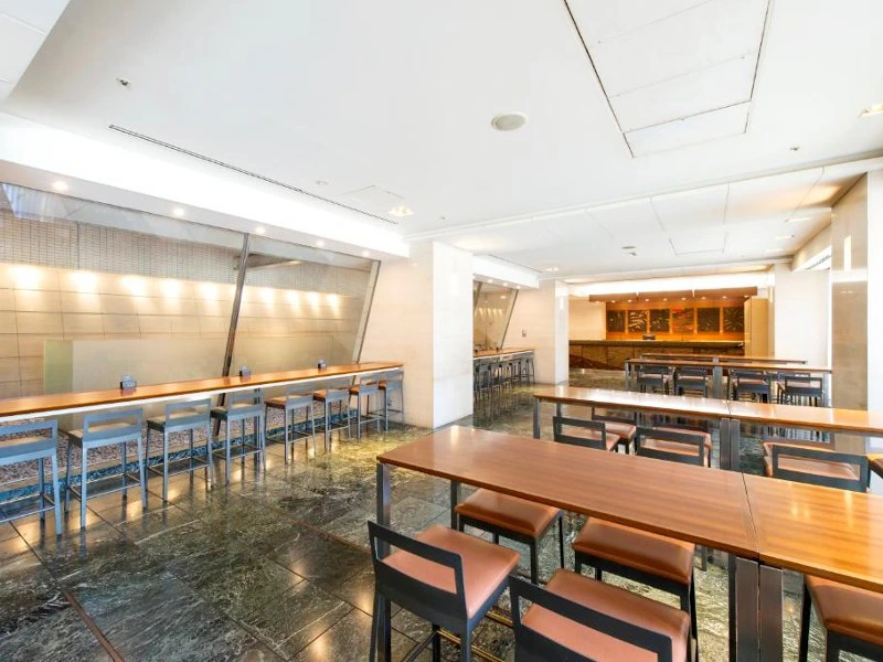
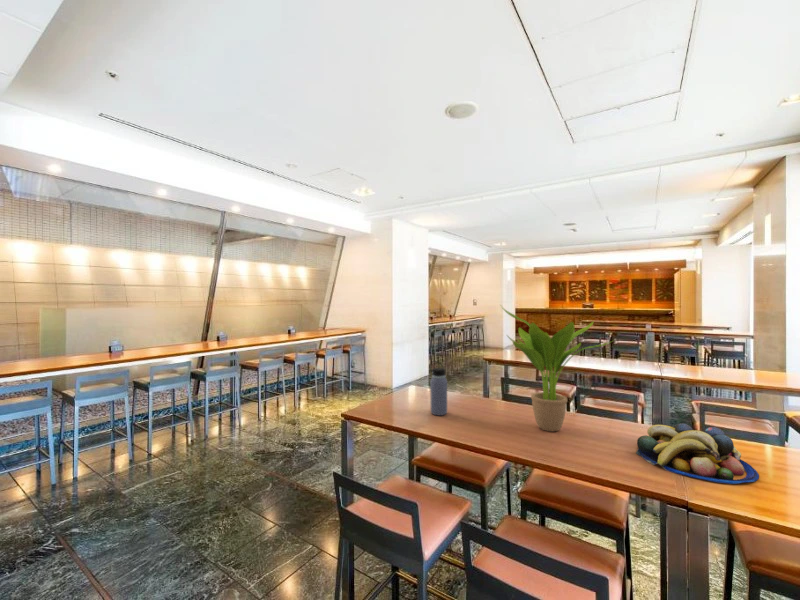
+ fruit bowl (693, 444)
+ water bottle (438, 387)
+ potted plant (546, 367)
